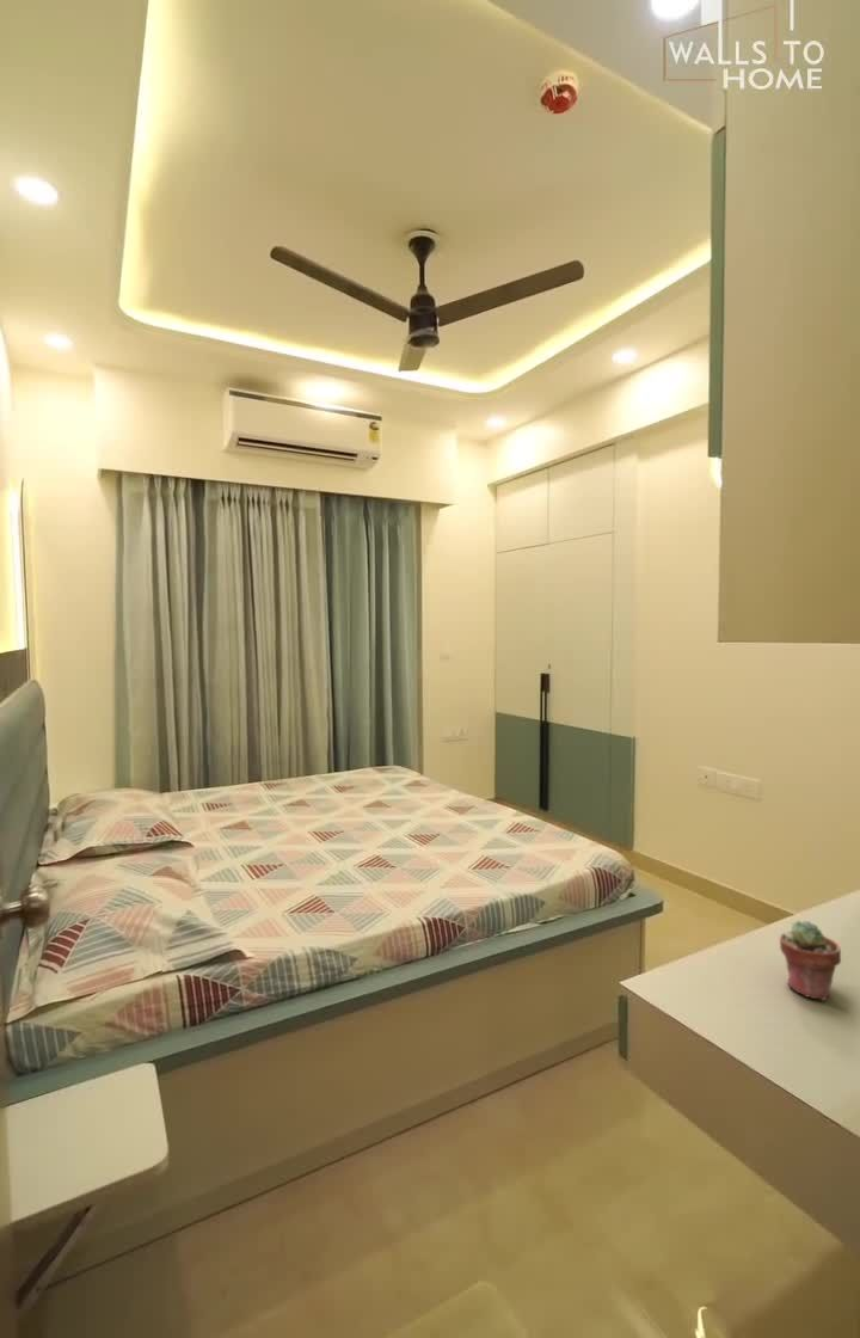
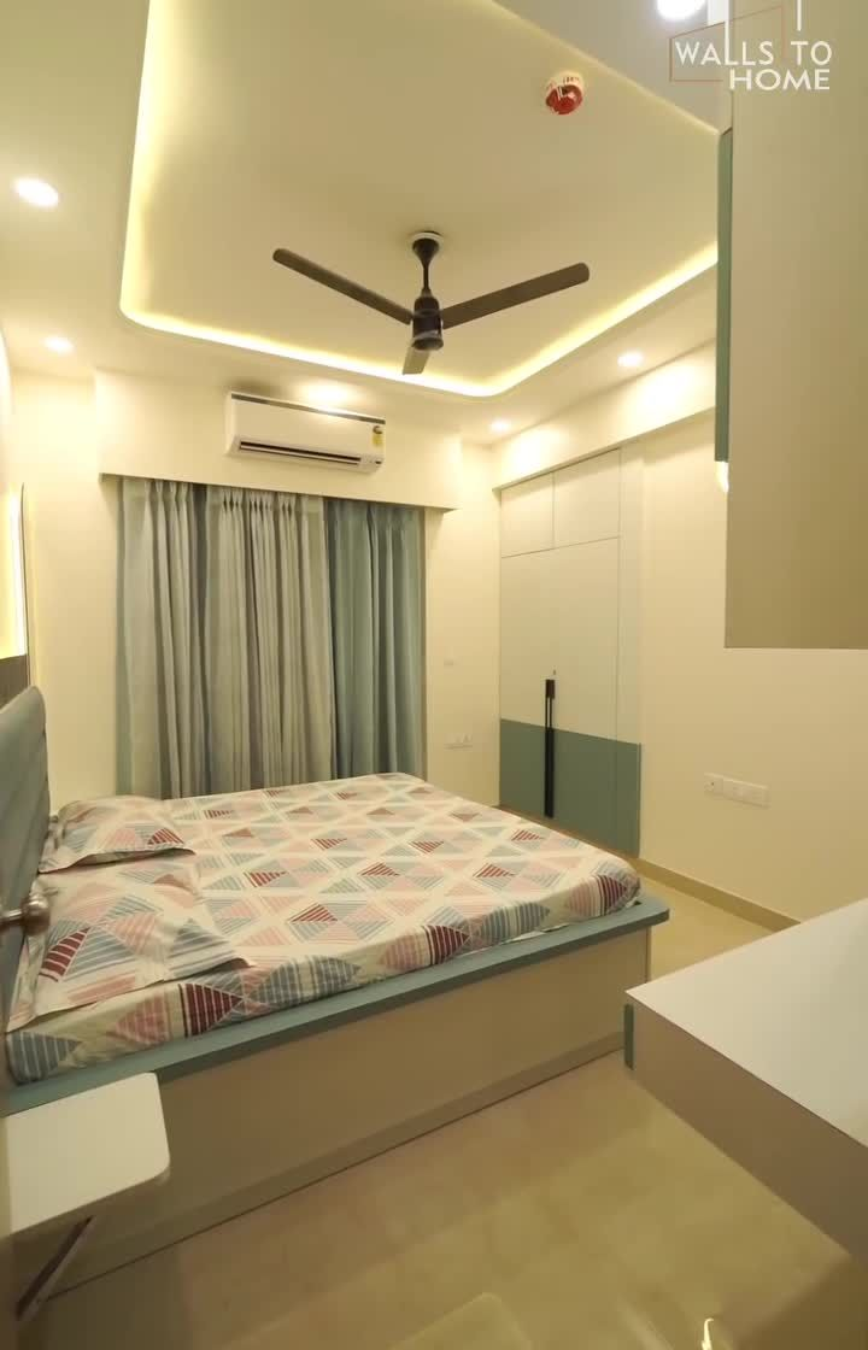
- potted succulent (809, 956)
